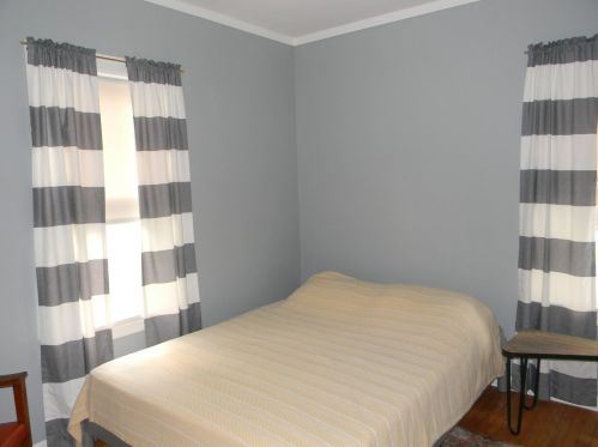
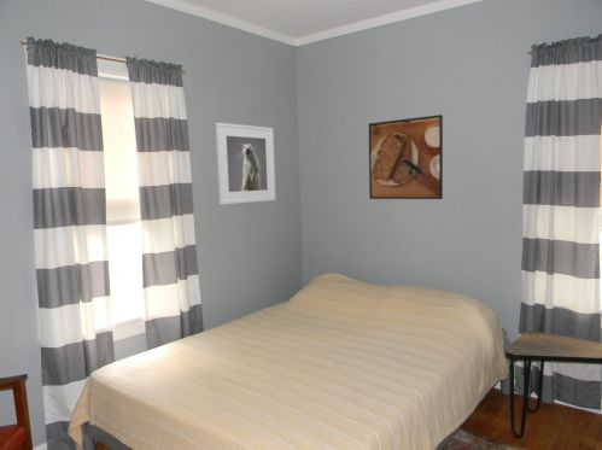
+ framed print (403, 159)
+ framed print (247, 164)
